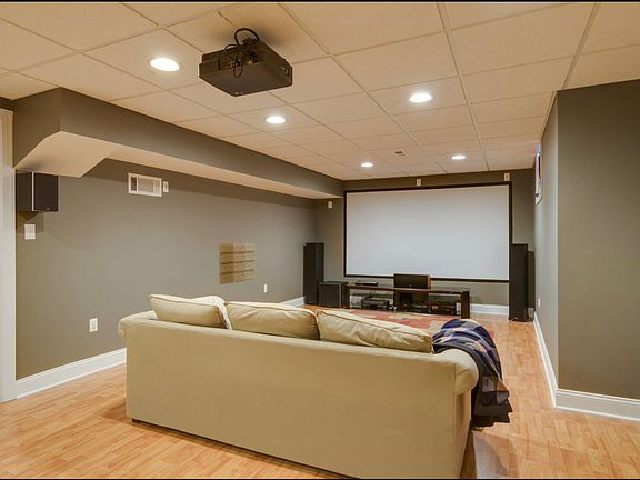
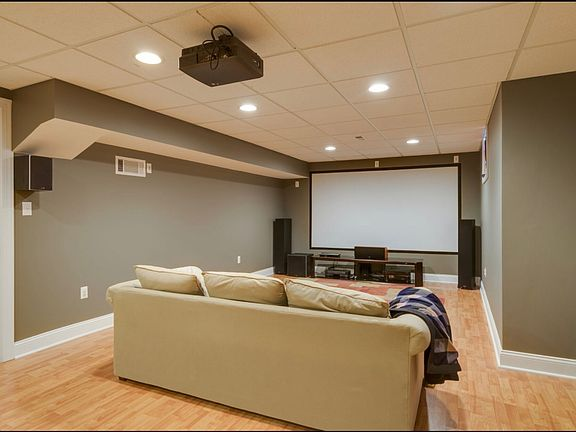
- acoustic panel (239, 262)
